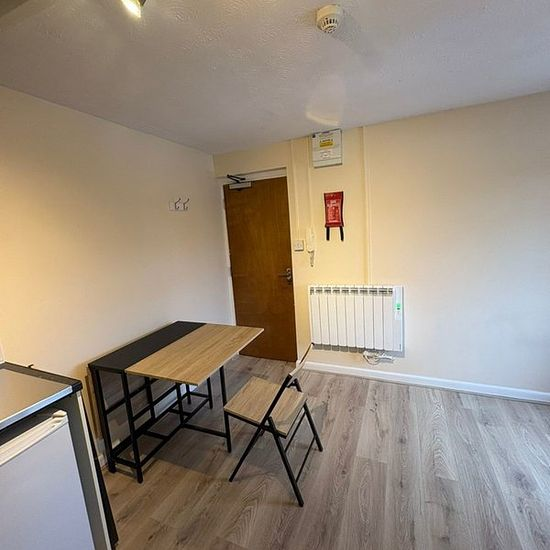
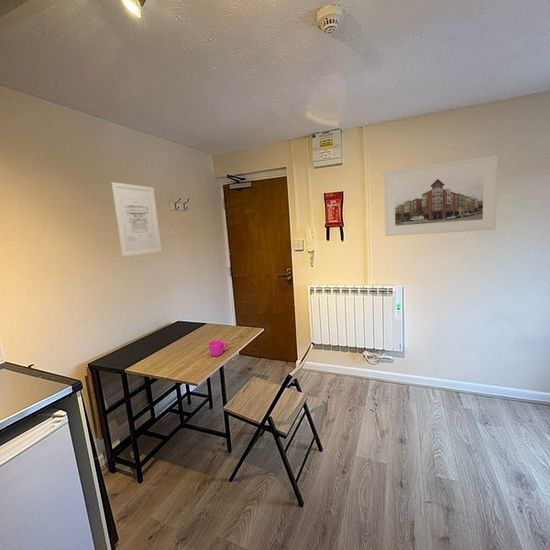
+ wall art (138, 219)
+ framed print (436, 199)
+ mug (217, 347)
